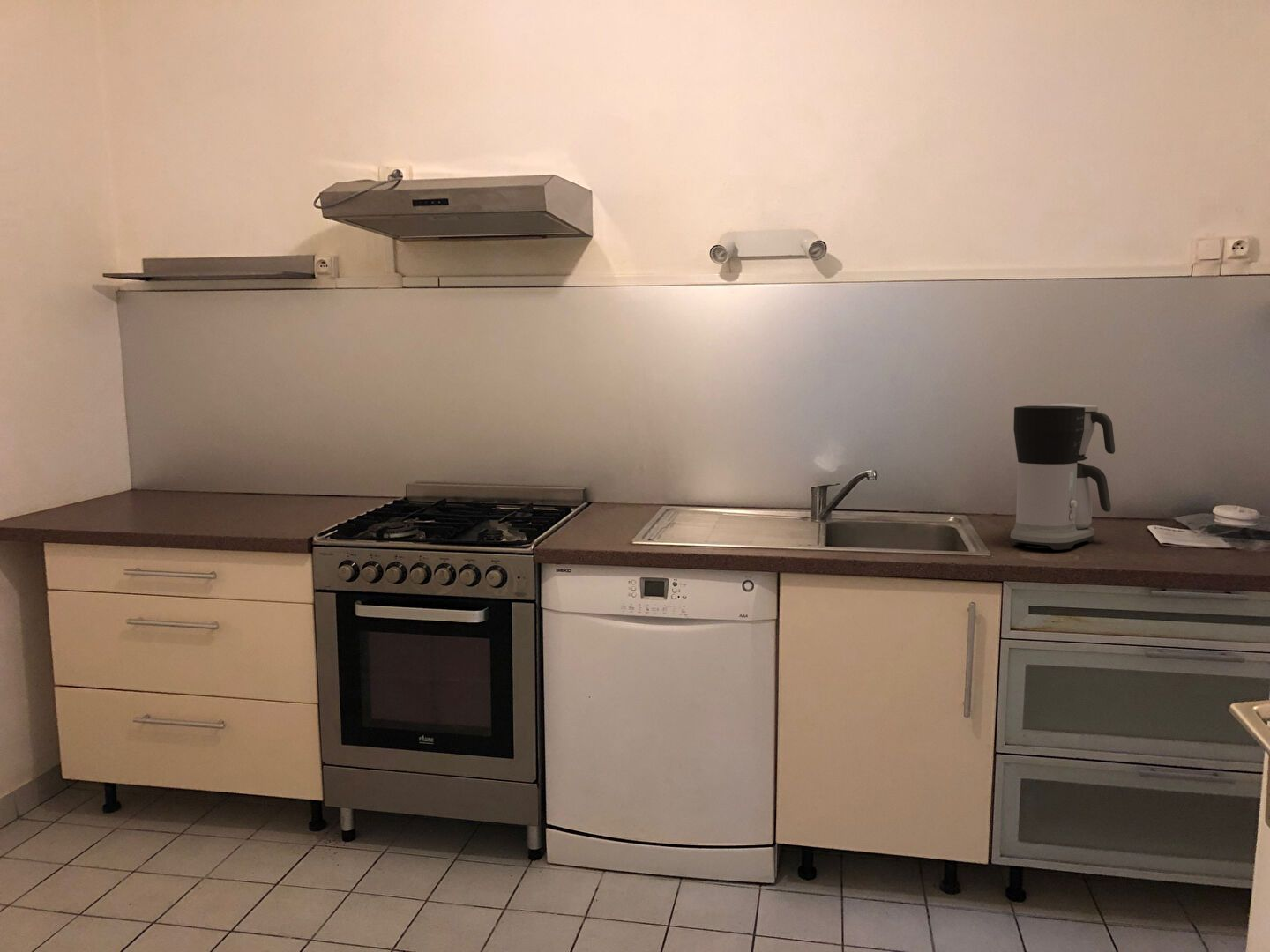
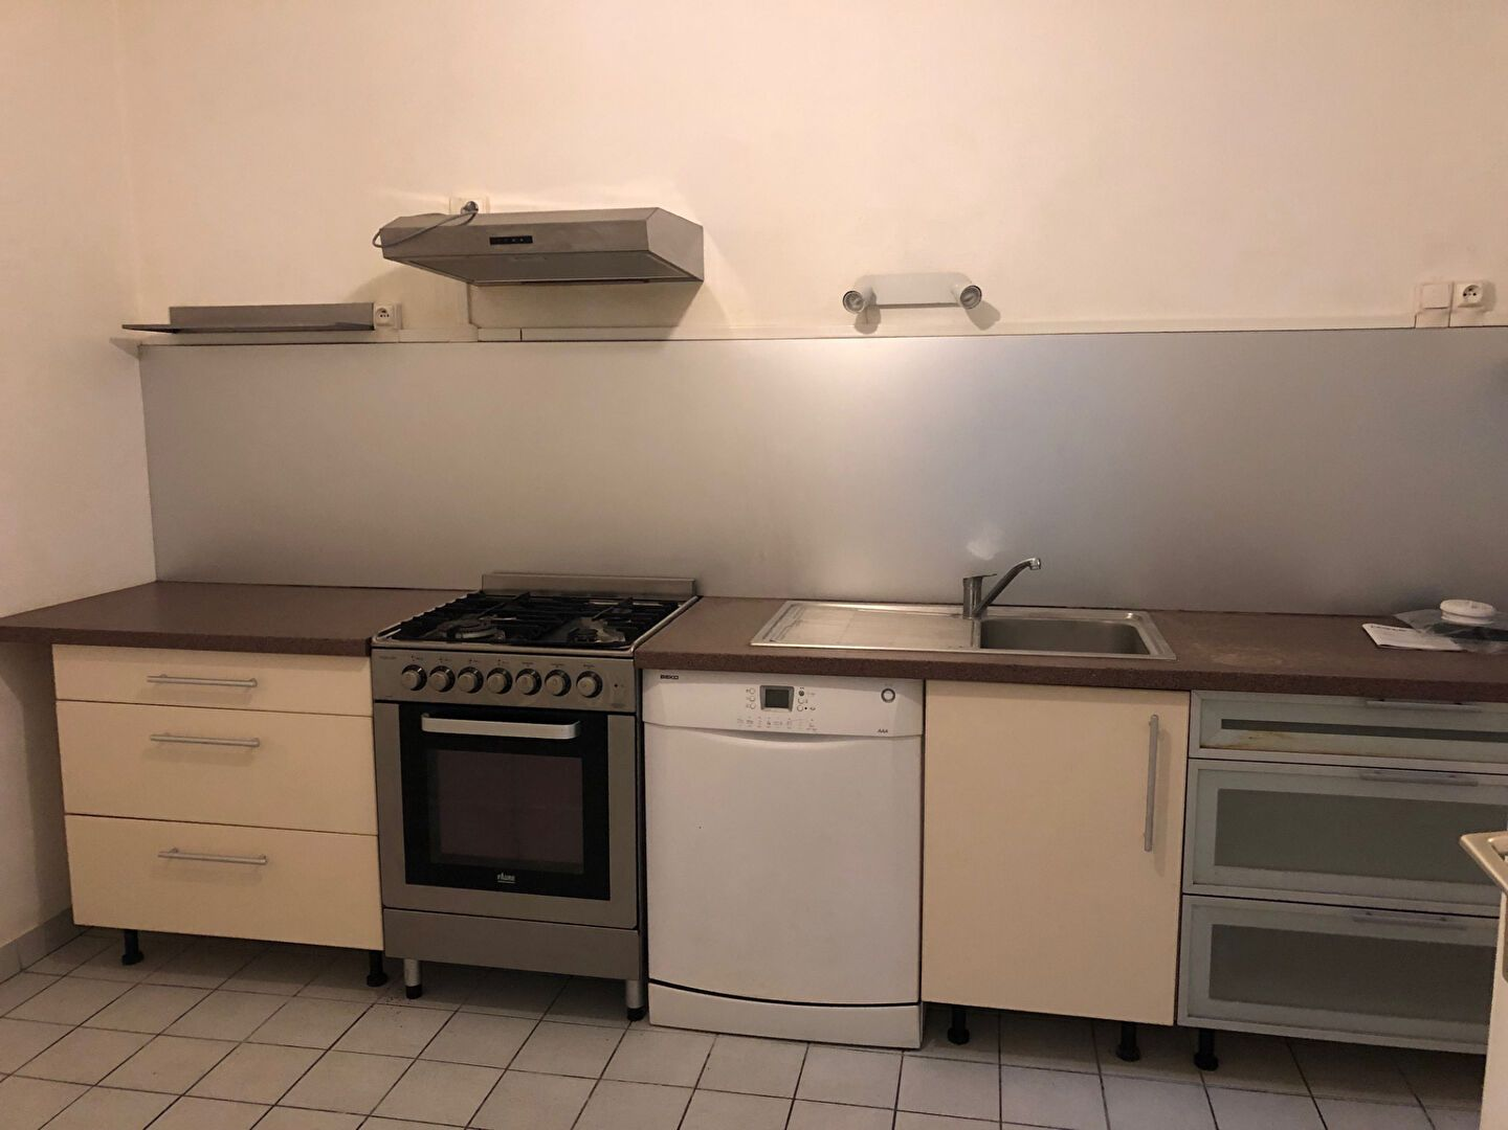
- coffee maker (1063, 473)
